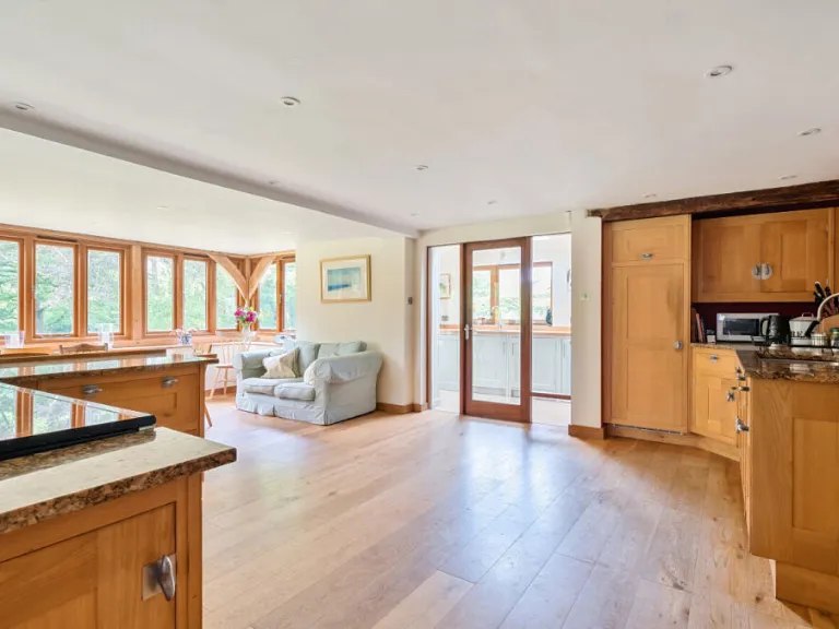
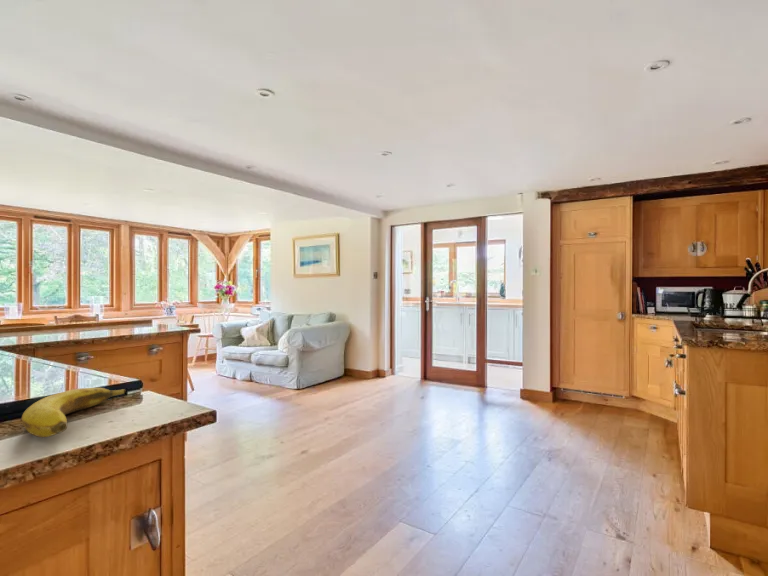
+ banana (80, 406)
